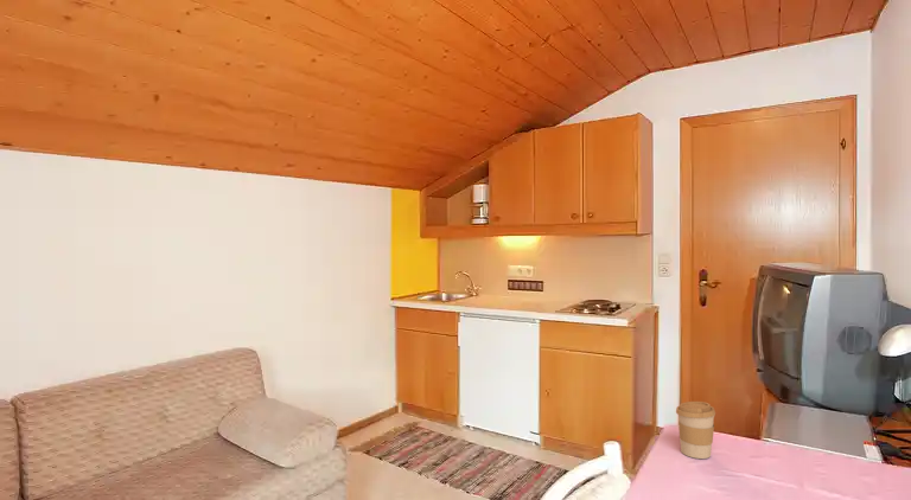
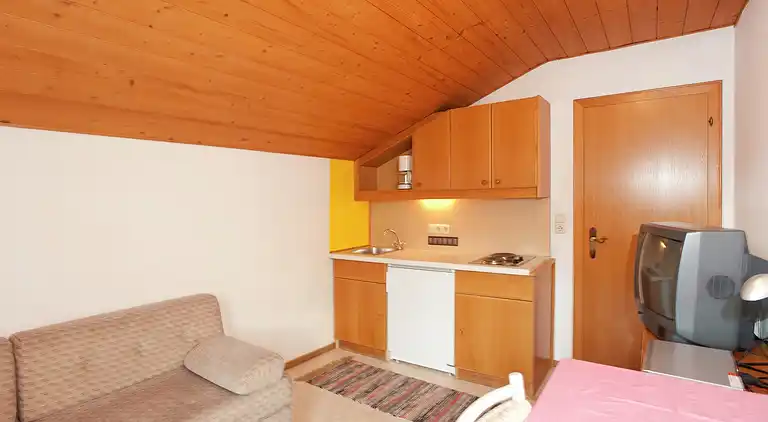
- coffee cup (695, 428)
